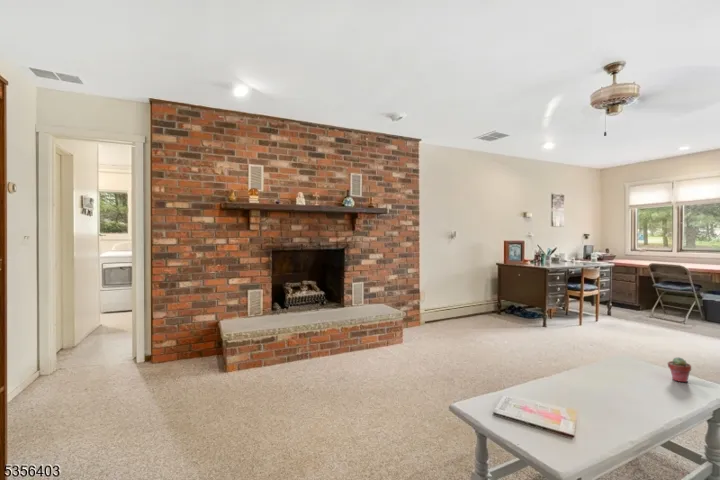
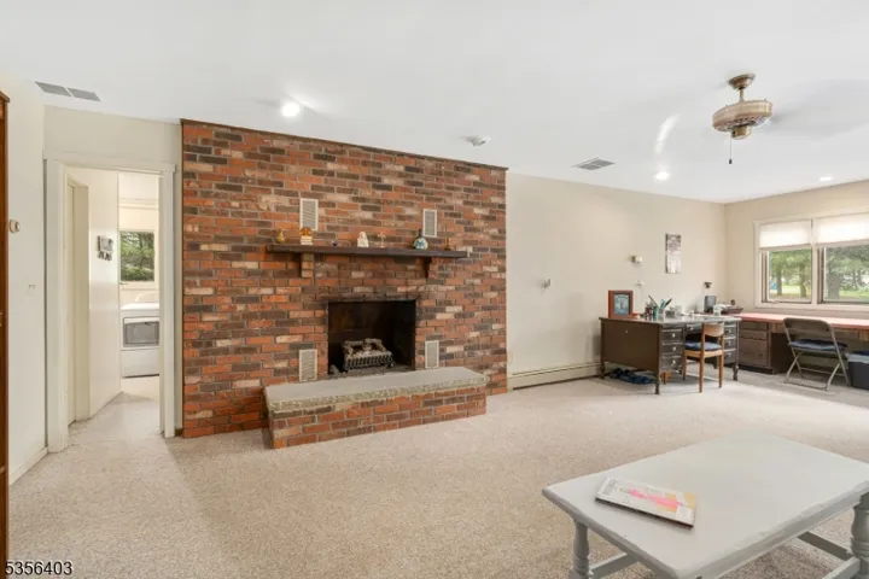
- potted succulent (679, 368)
